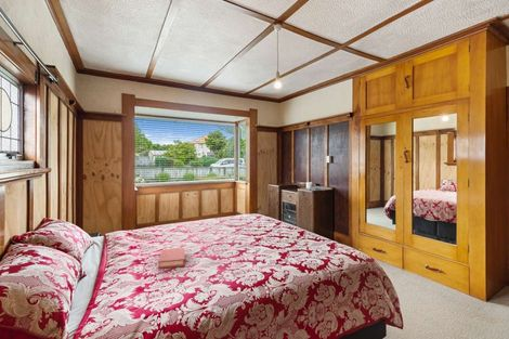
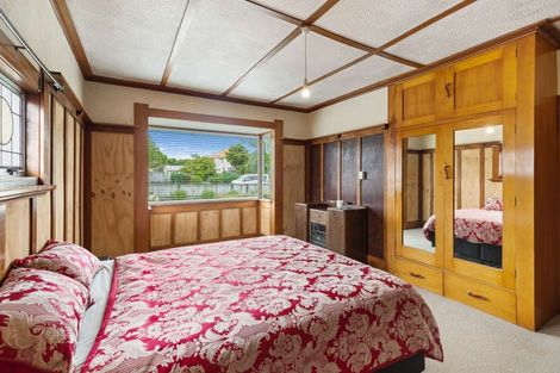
- book (172, 257)
